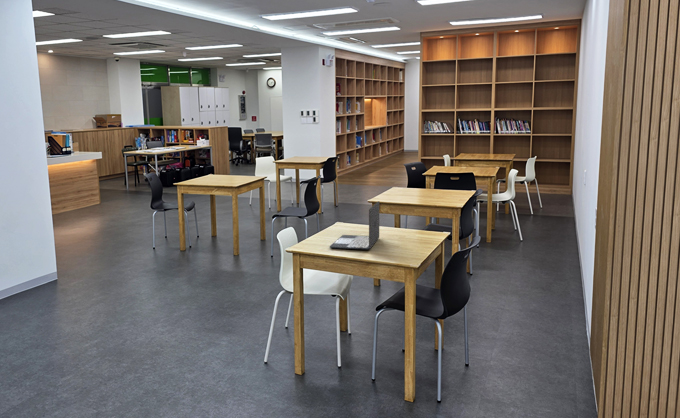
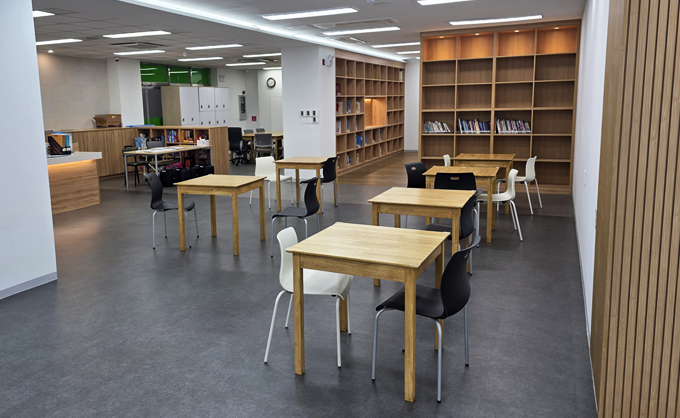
- laptop (355, 235)
